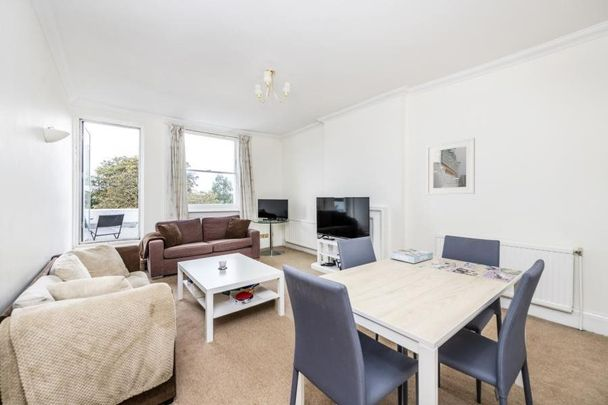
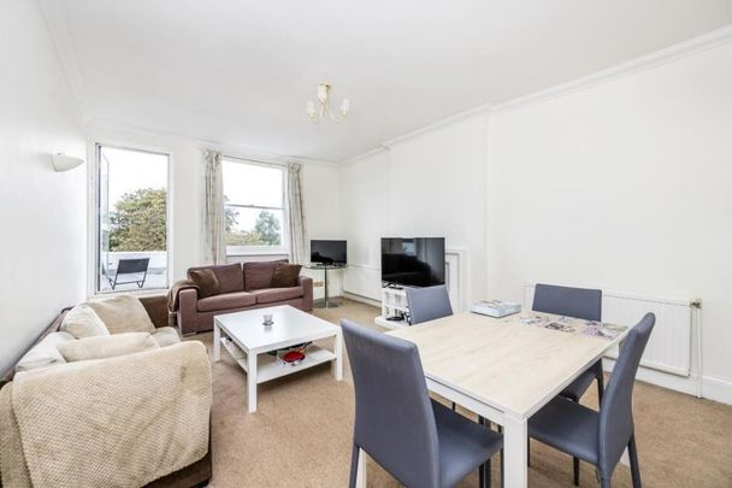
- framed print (449, 168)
